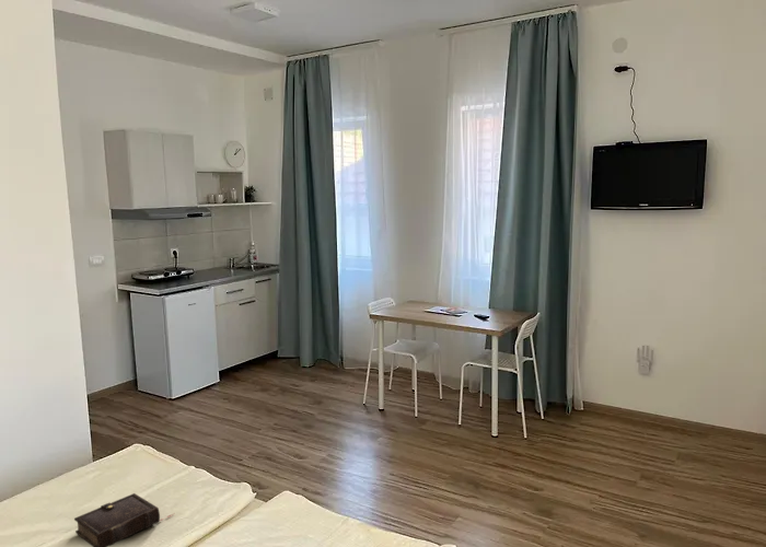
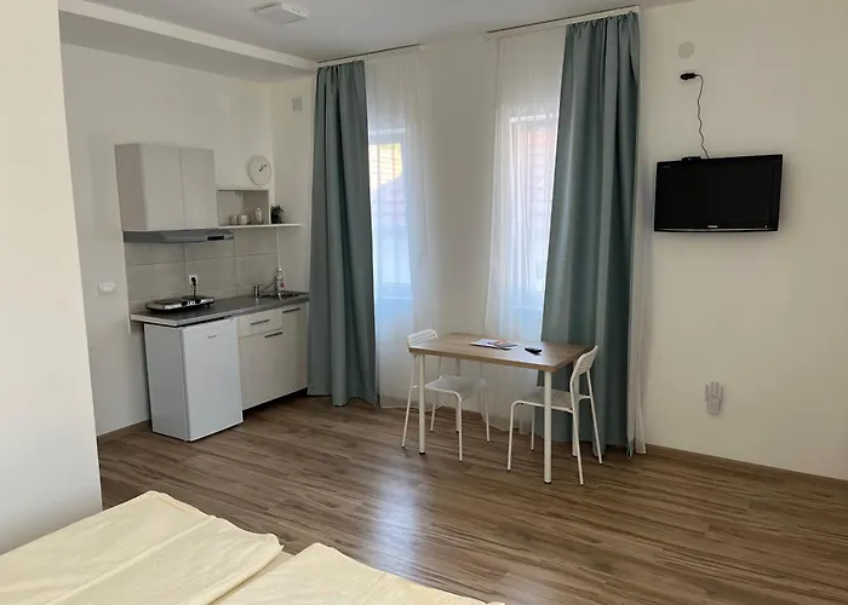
- book (128, 514)
